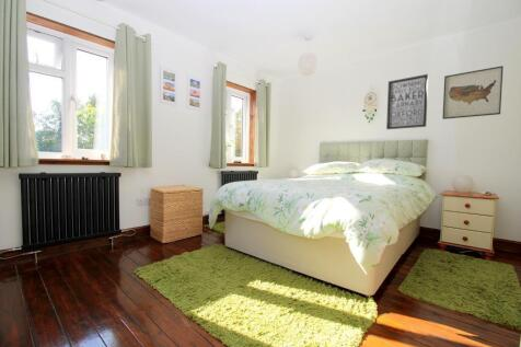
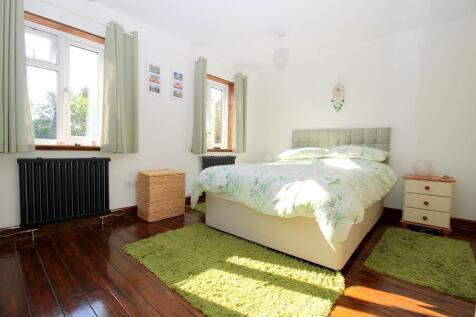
- wall art (406, 103)
- wall art (471, 94)
